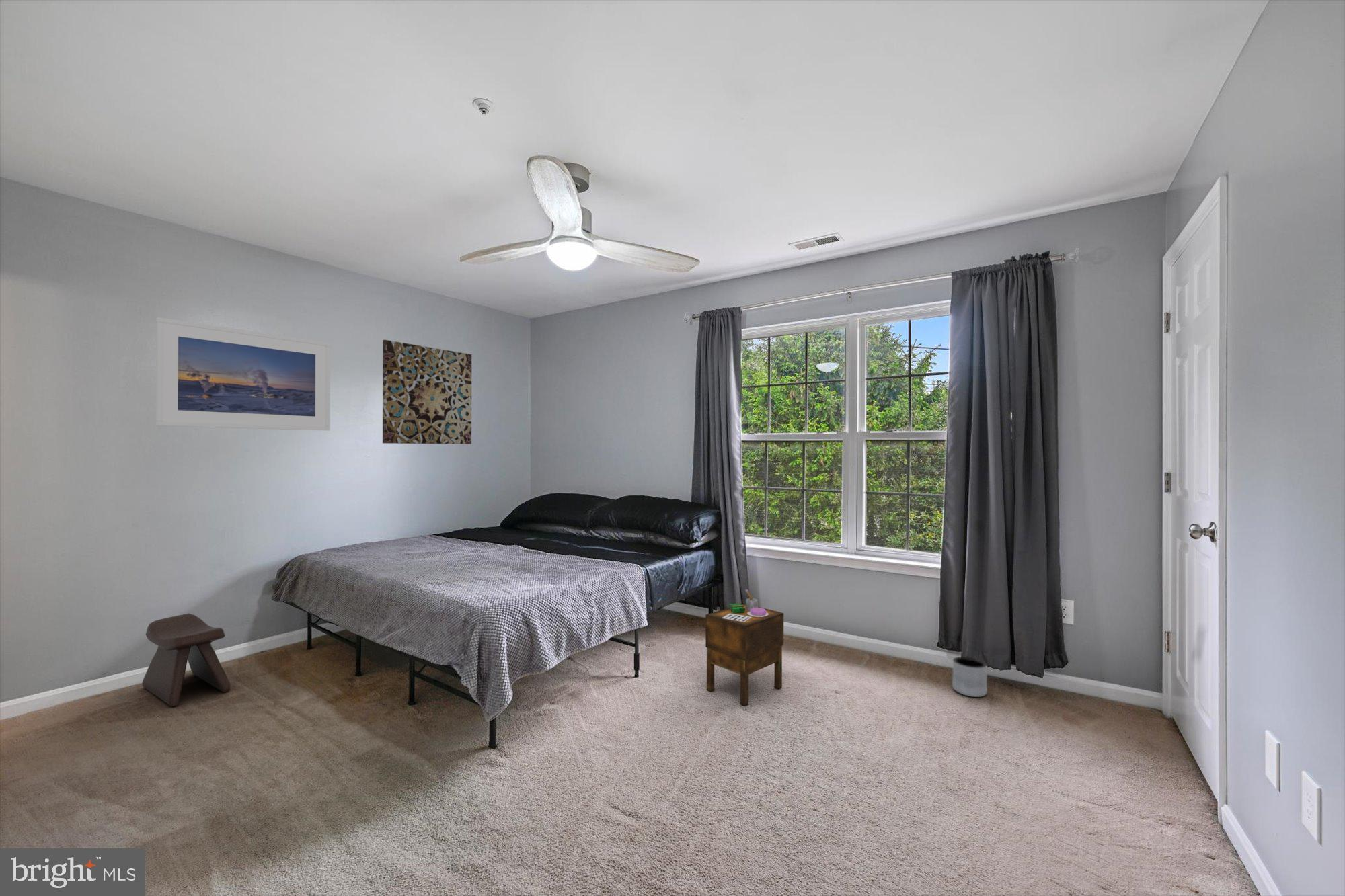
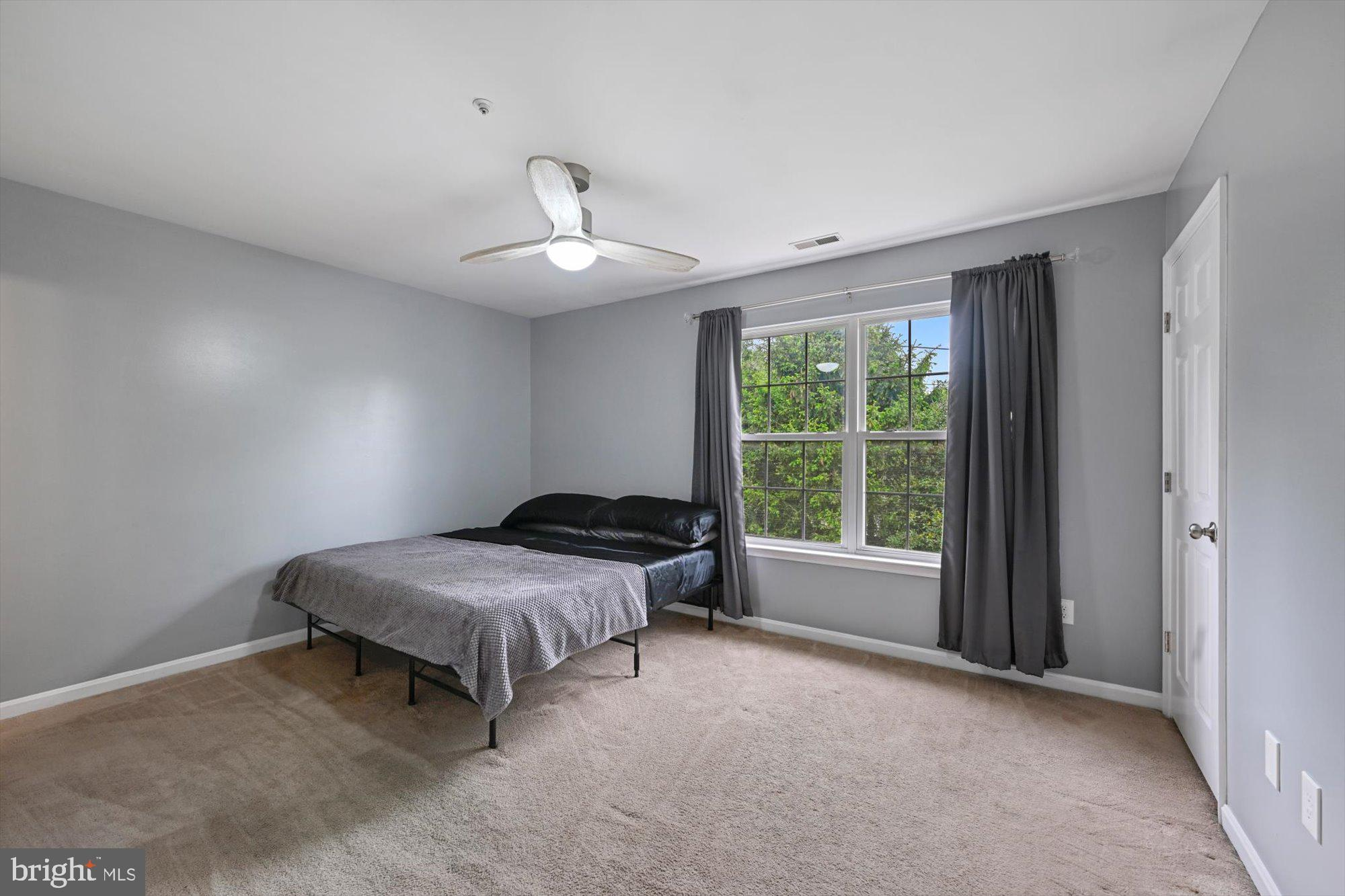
- planter (969, 676)
- stool (186, 656)
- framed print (252, 380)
- wall art (430, 395)
- nightstand (744, 642)
